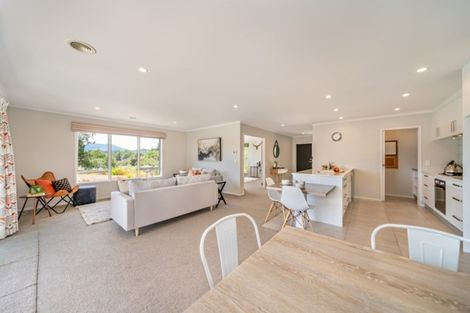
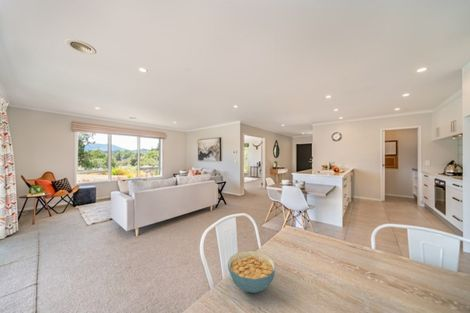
+ cereal bowl (251, 274)
